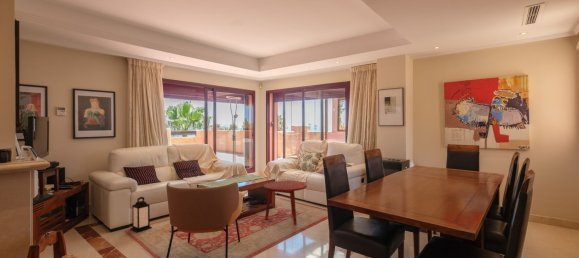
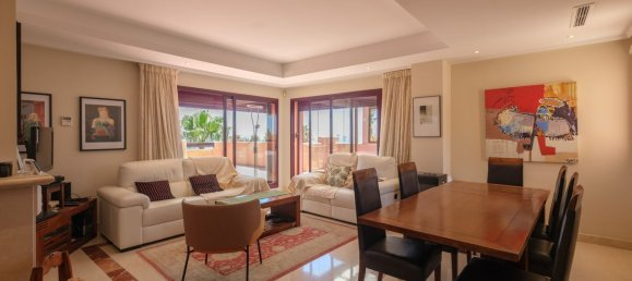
- lantern (141, 212)
- side table (291, 202)
